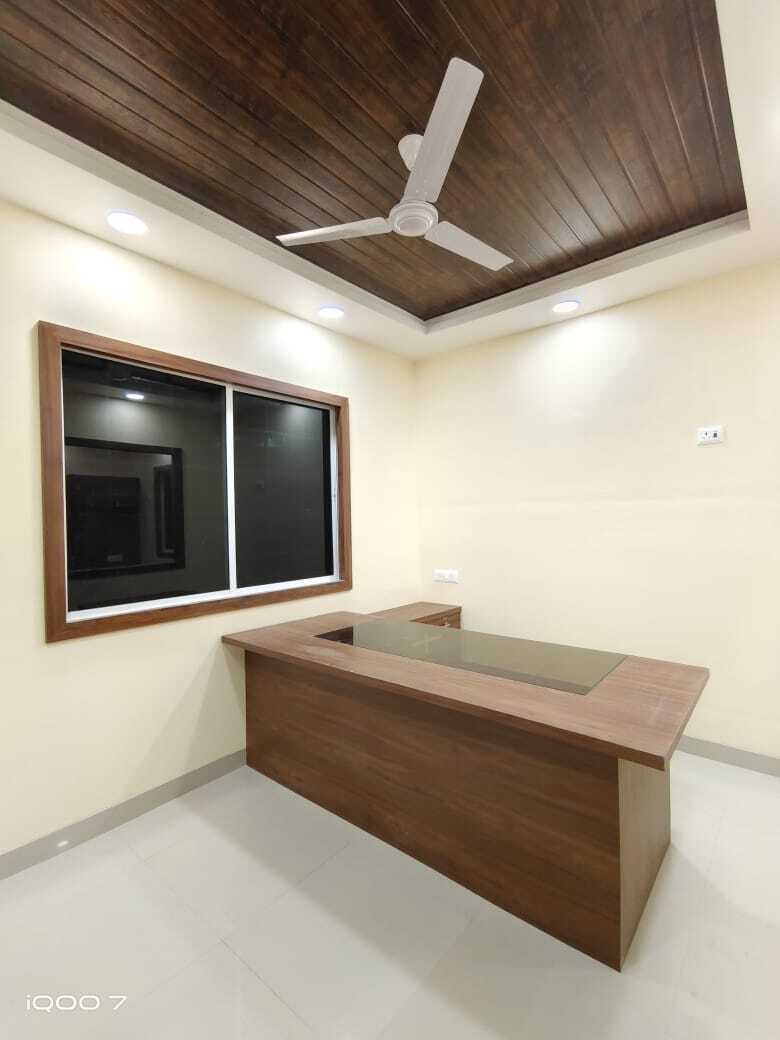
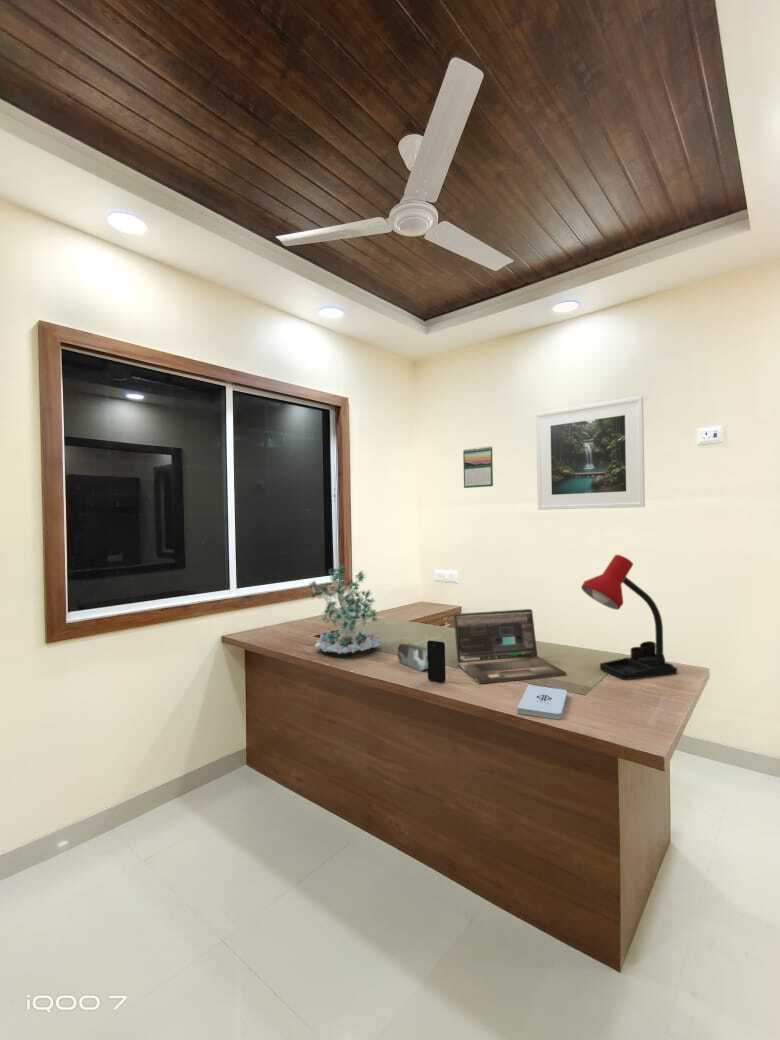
+ laptop (506, 643)
+ notepad (543, 701)
+ calendar (477, 467)
+ speaker (417, 654)
+ desk lamp (619, 608)
+ plant (349, 607)
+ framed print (586, 457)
+ smartphone (436, 661)
